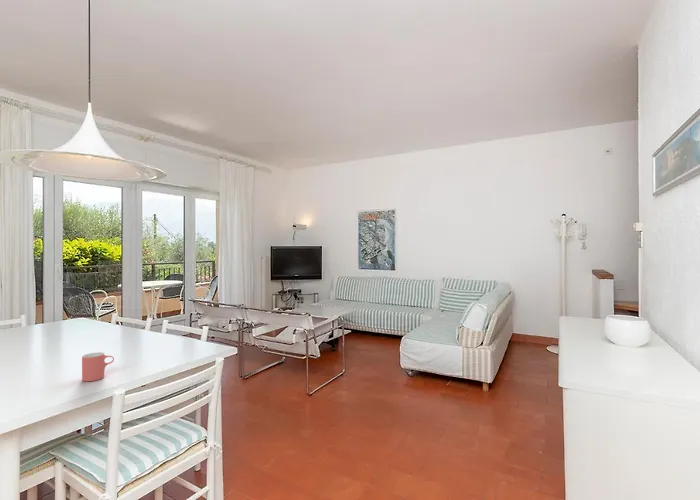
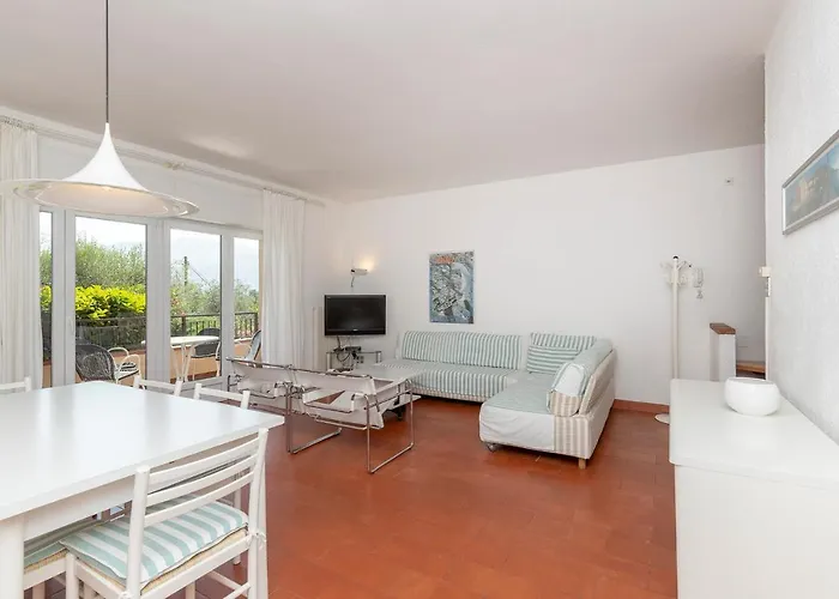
- cup (98, 365)
